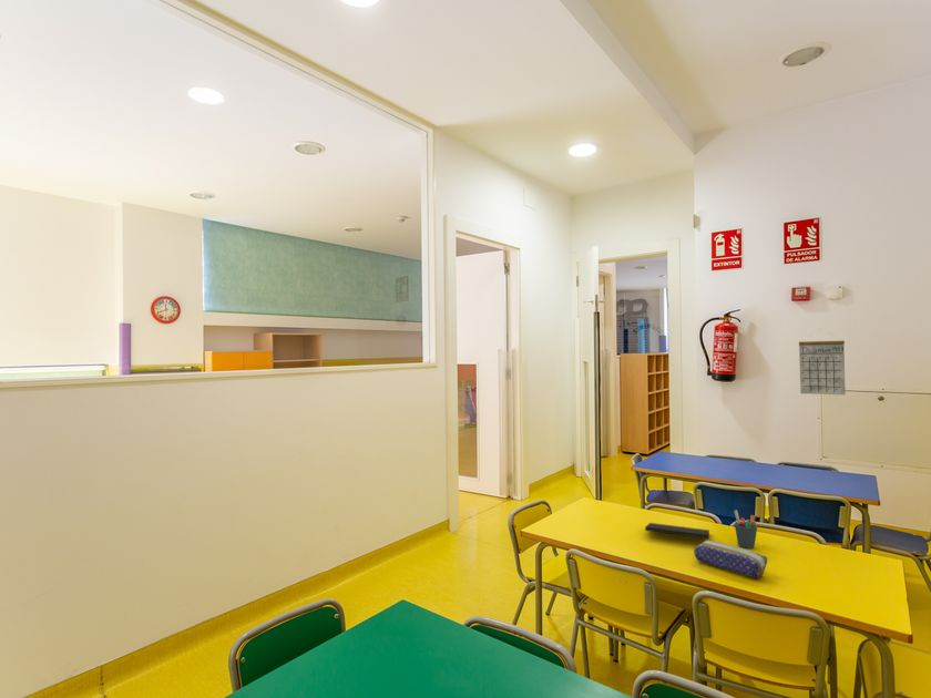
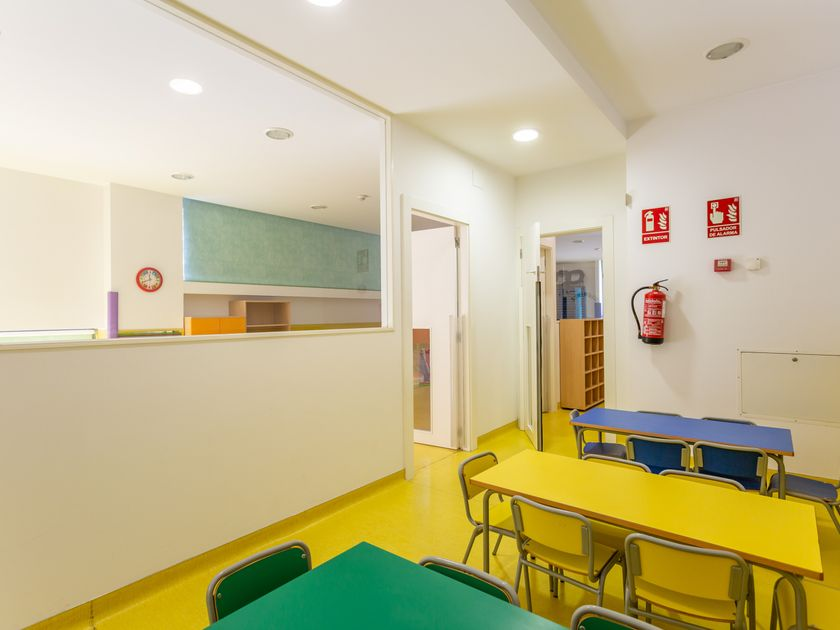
- notepad (677, 530)
- pen holder (746, 528)
- pencil case (729, 557)
- calendar (821, 361)
